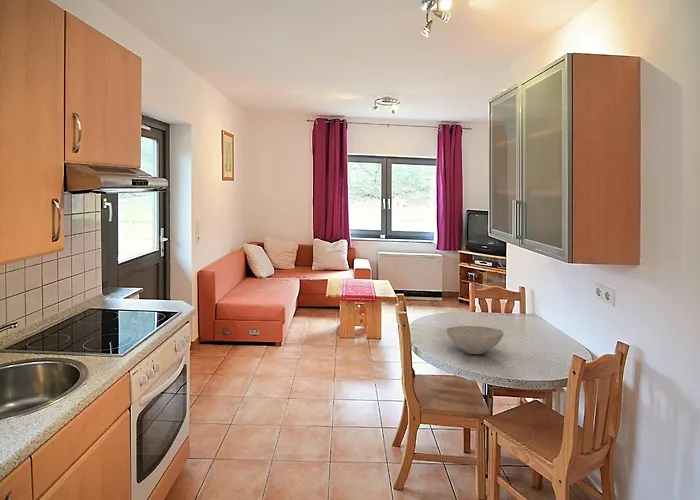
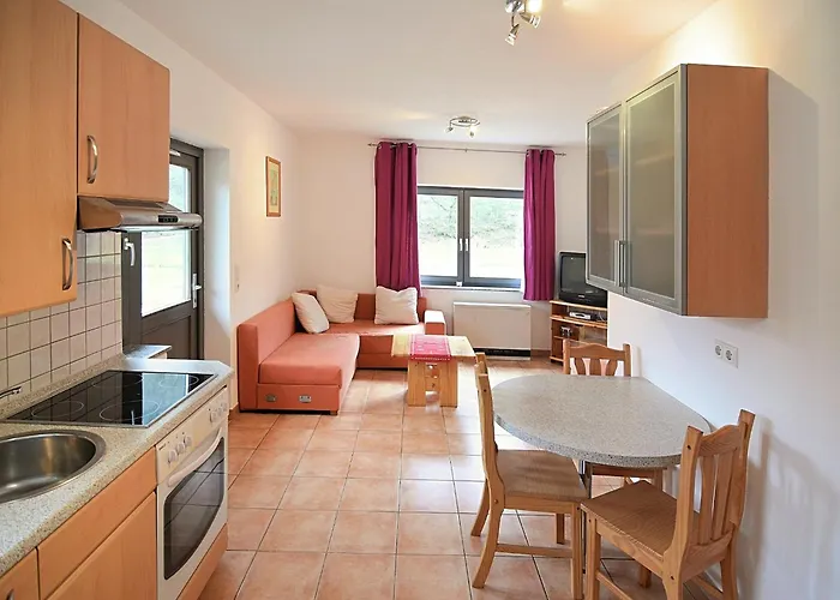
- bowl (474, 341)
